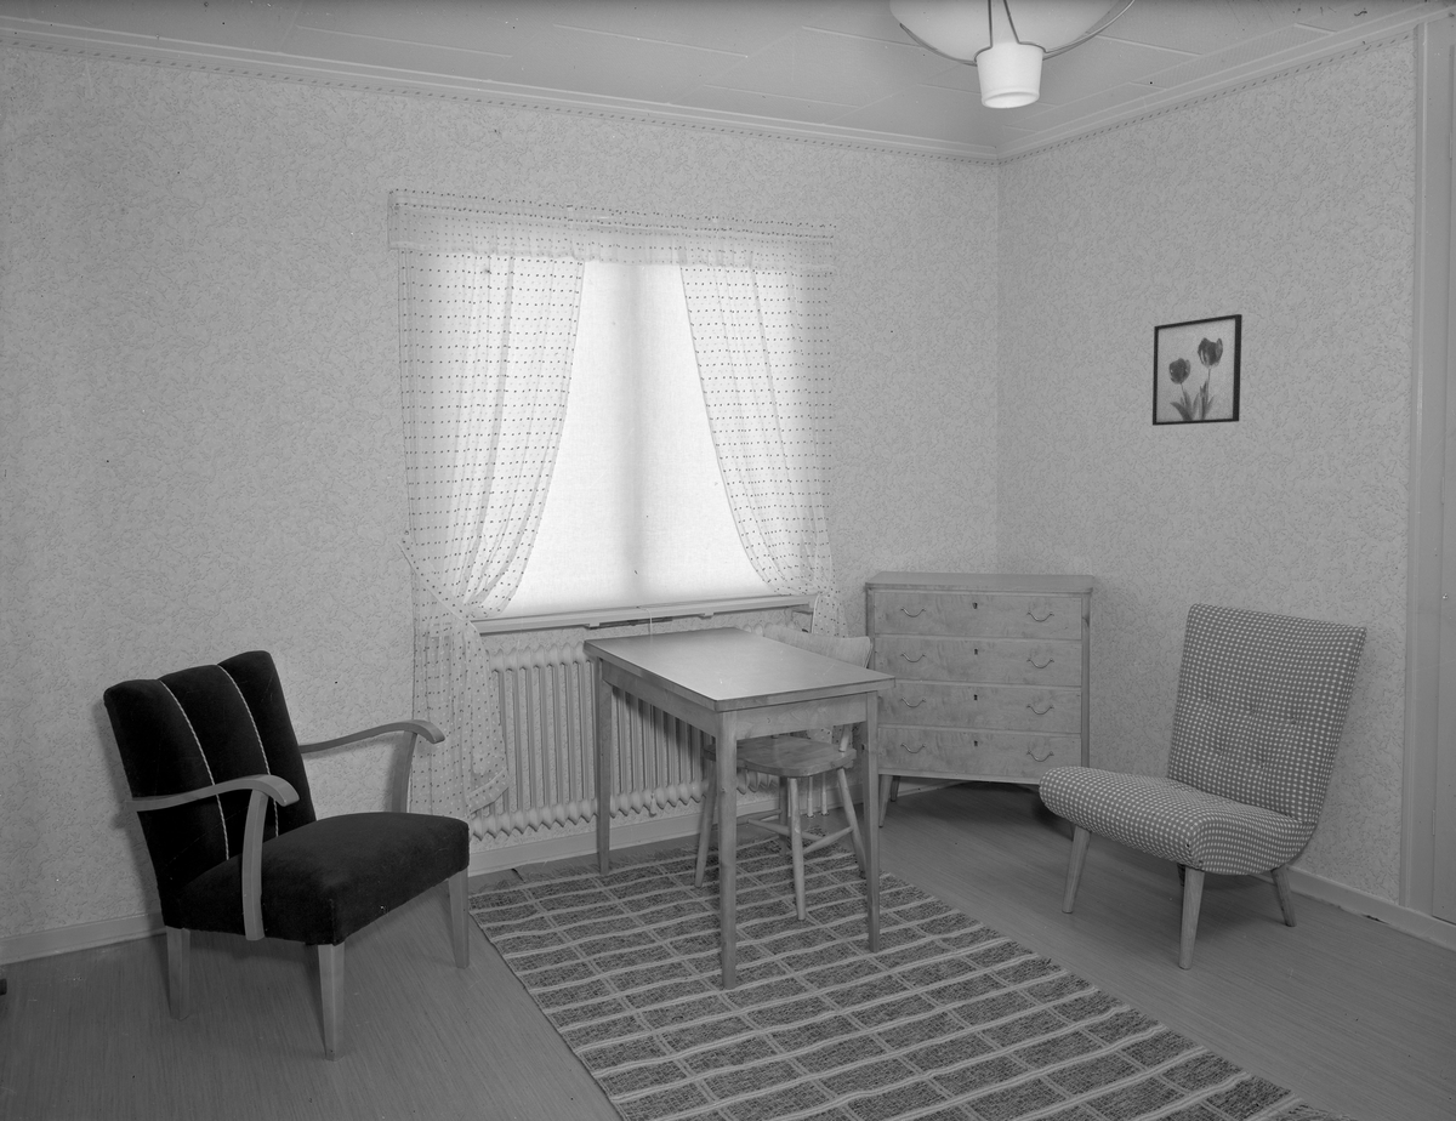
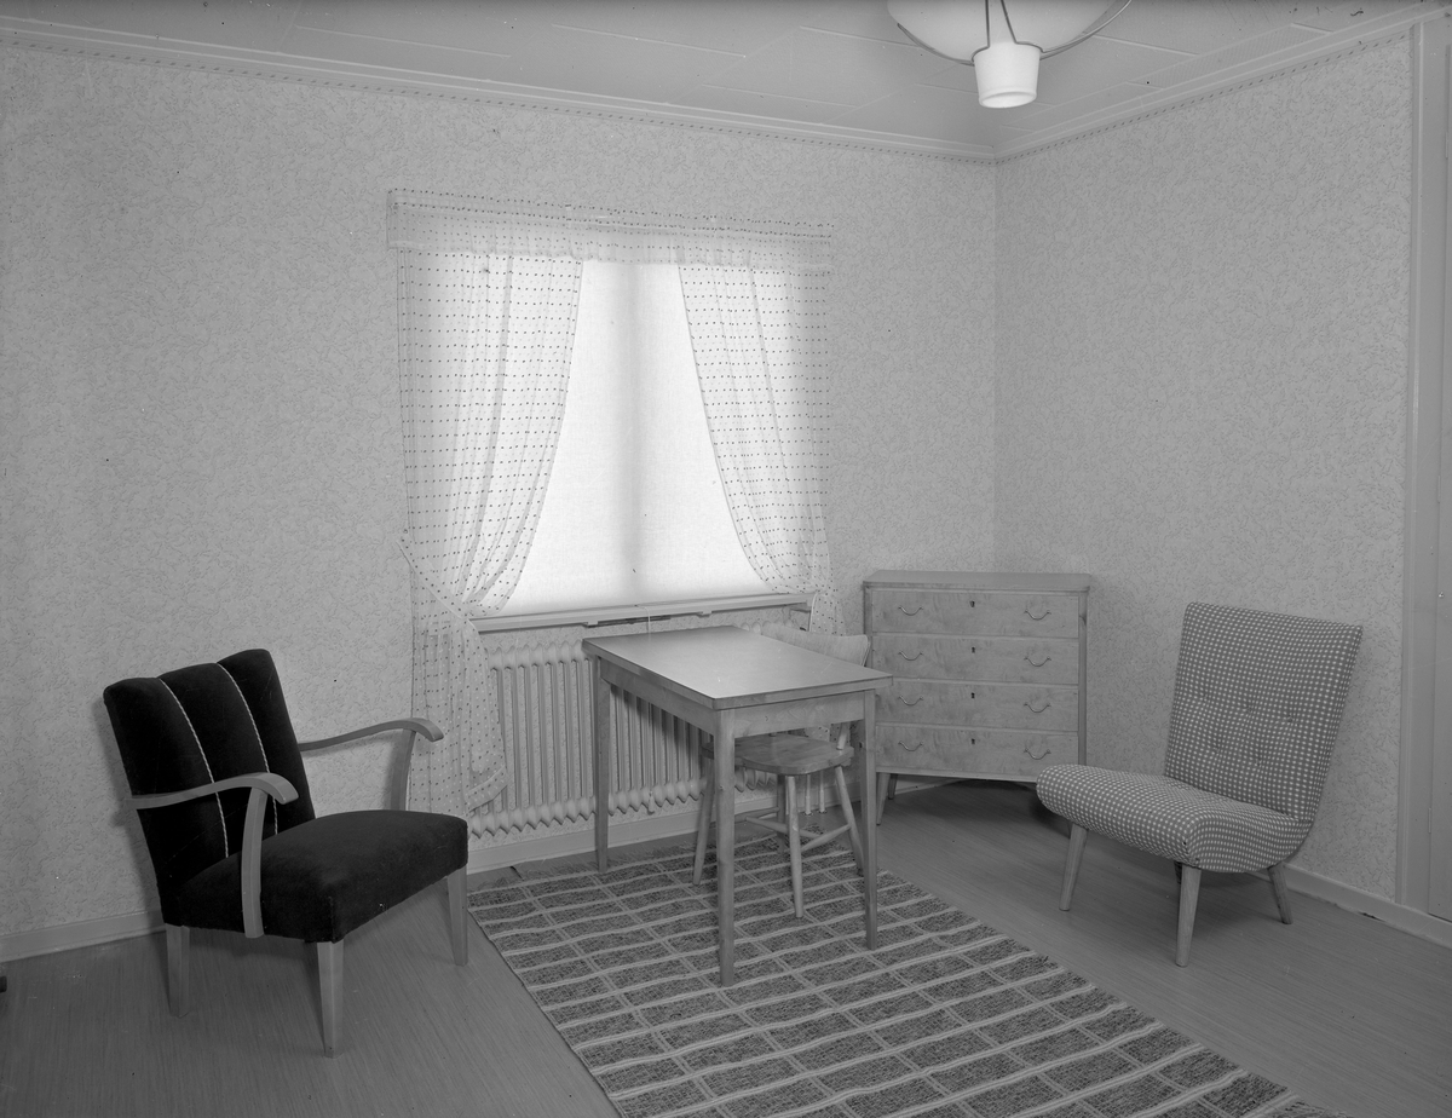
- wall art (1196, 371)
